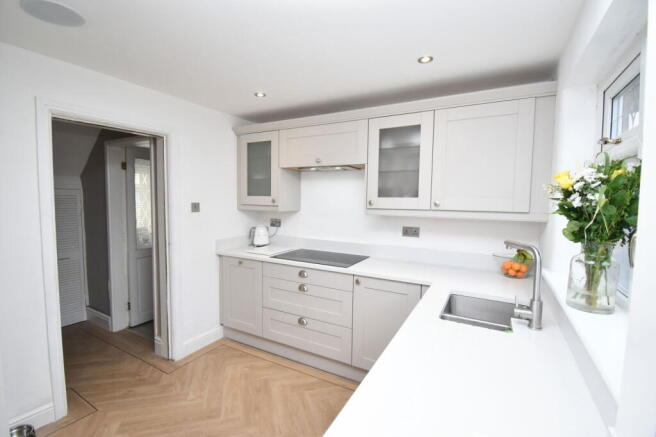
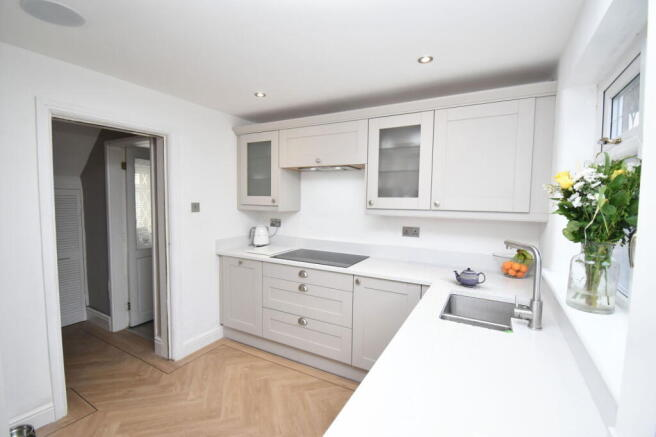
+ teapot (468, 276)
